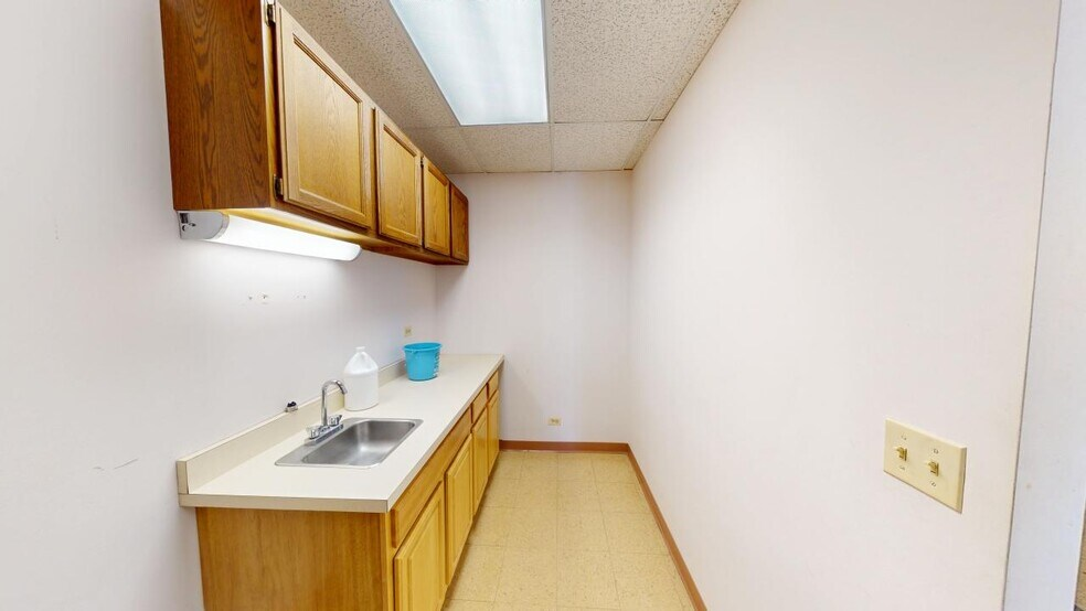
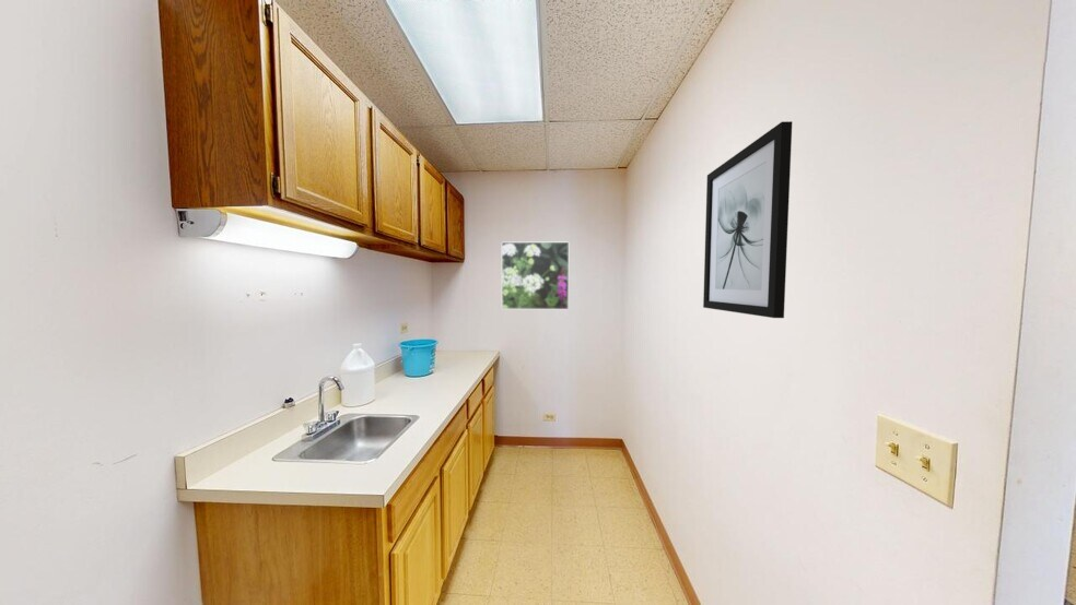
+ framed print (535, 275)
+ wall art (738, 233)
